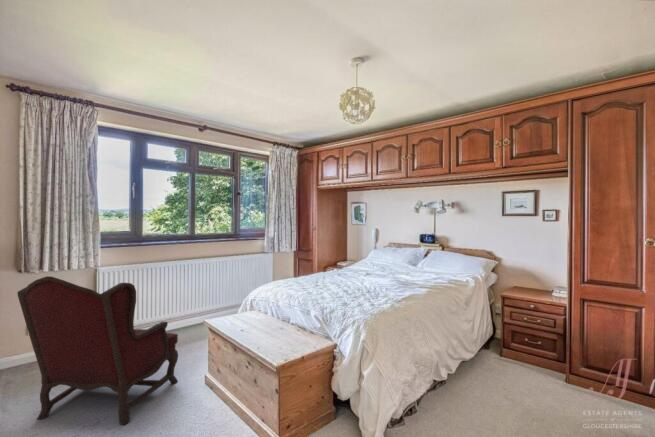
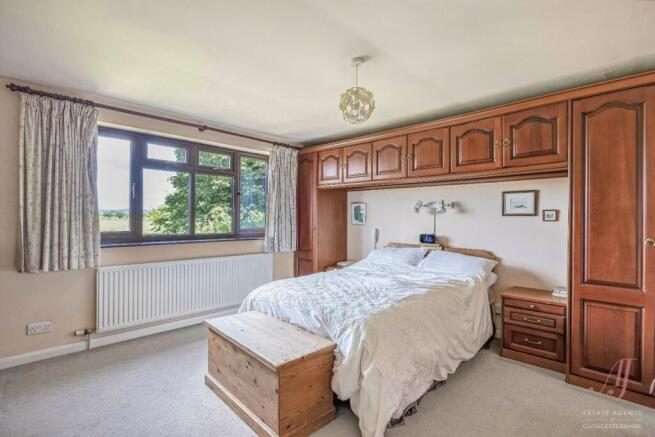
- armchair (104, 335)
